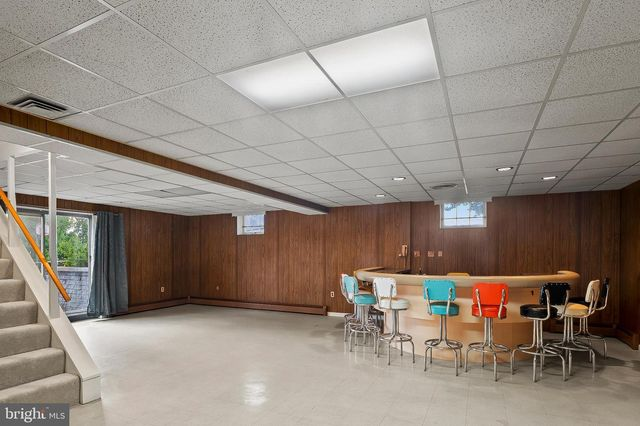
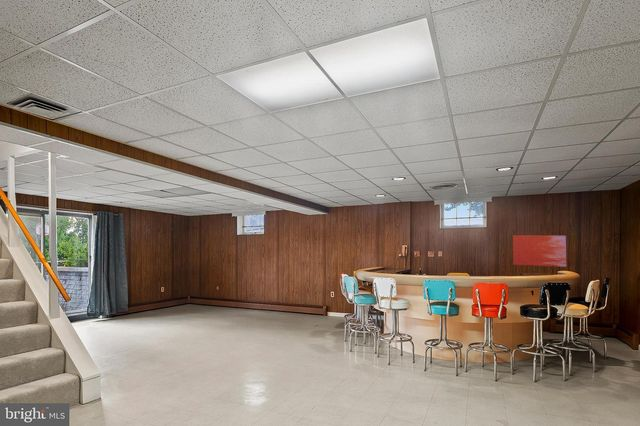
+ wall art (538, 250)
